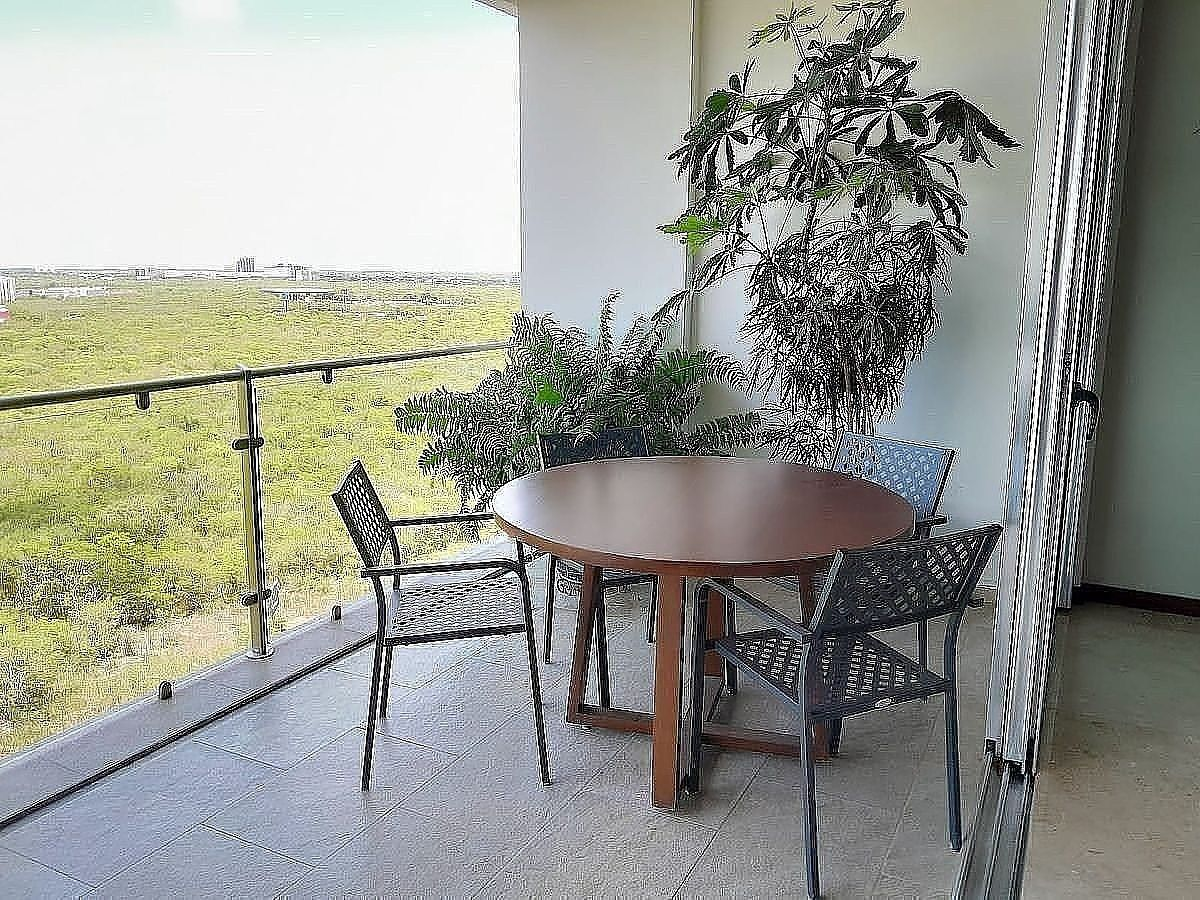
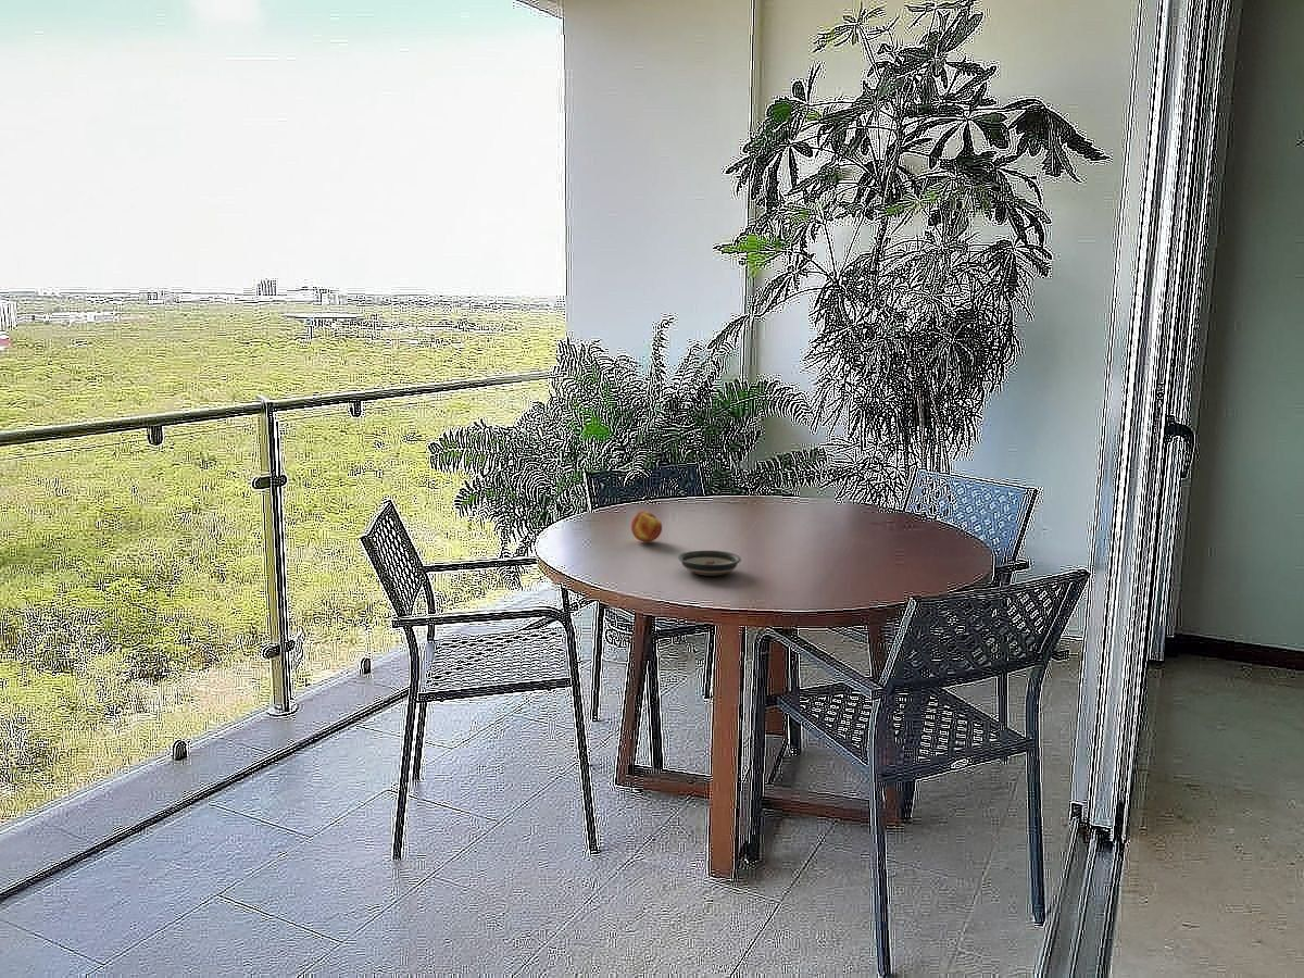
+ saucer (709, 564)
+ fruit (645, 526)
